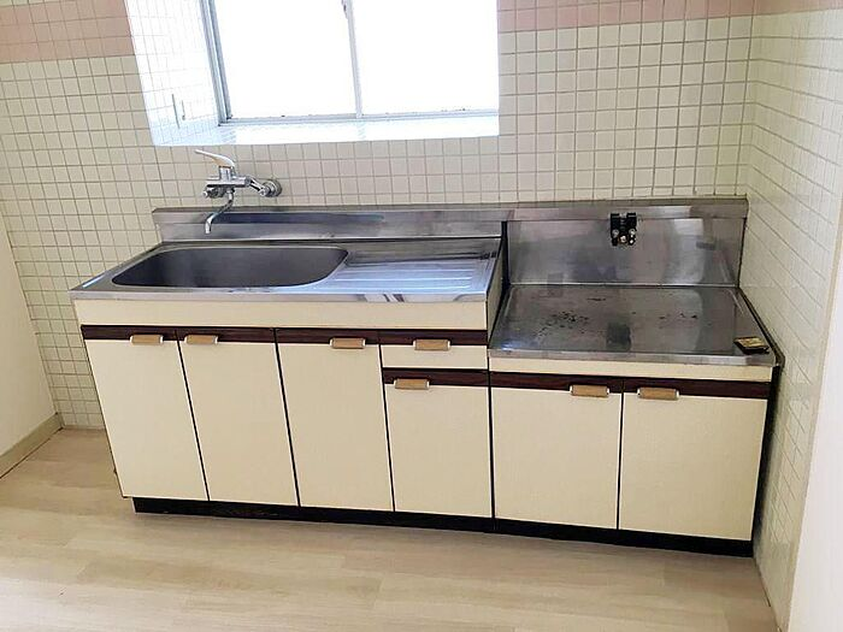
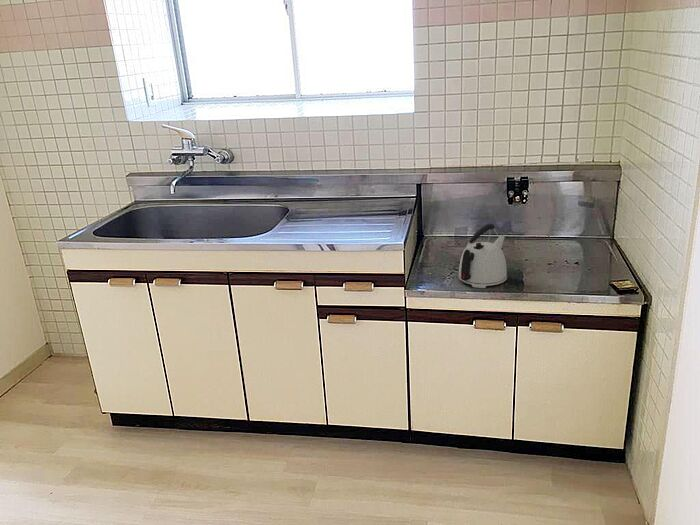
+ kettle (484, 252)
